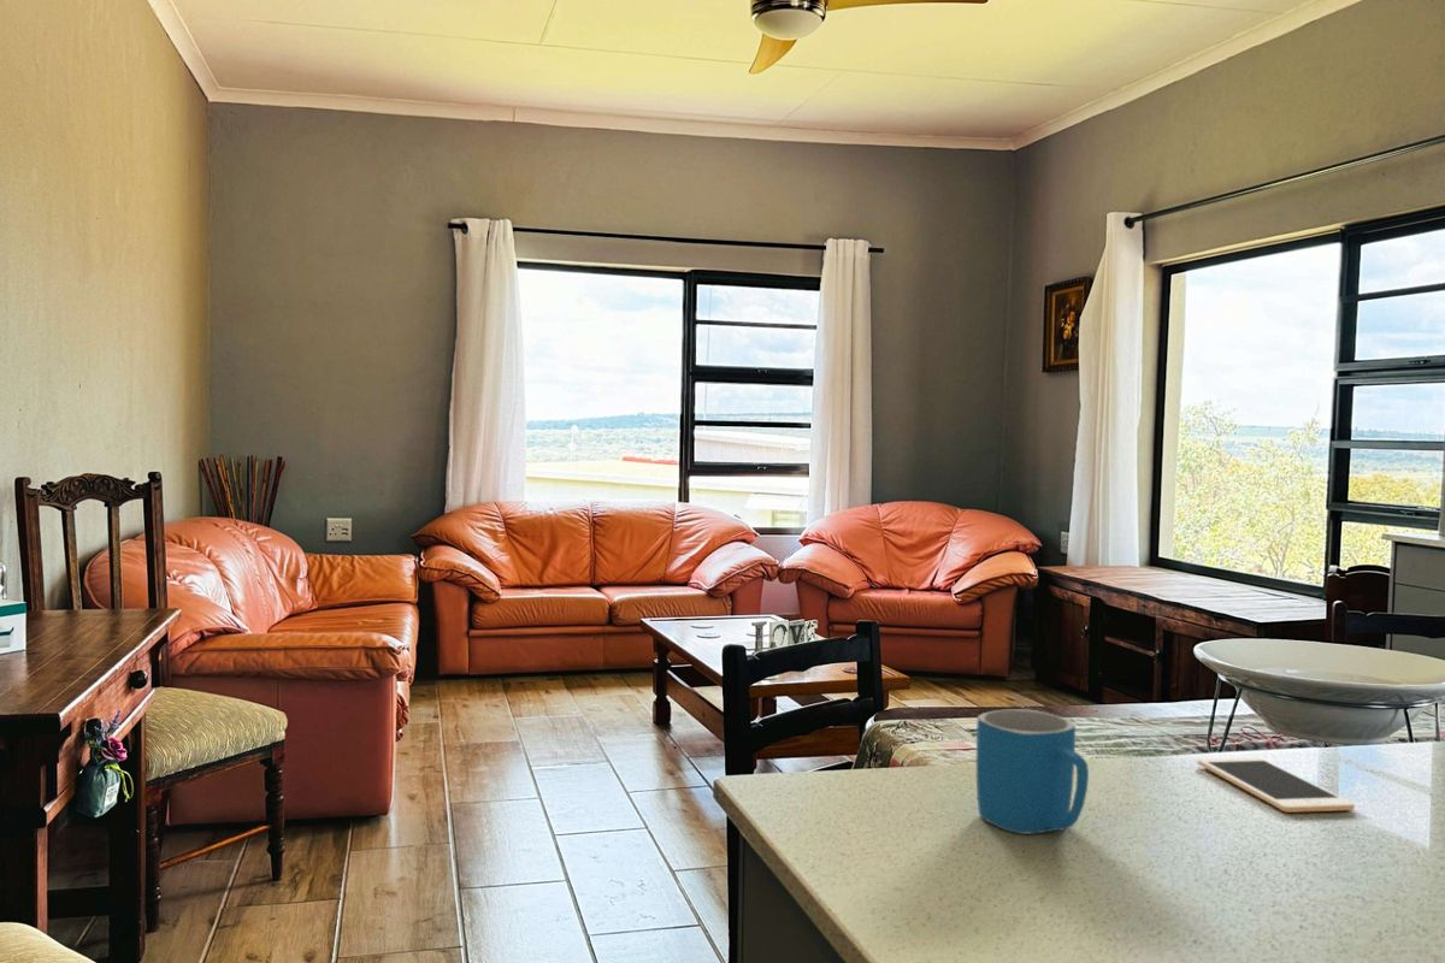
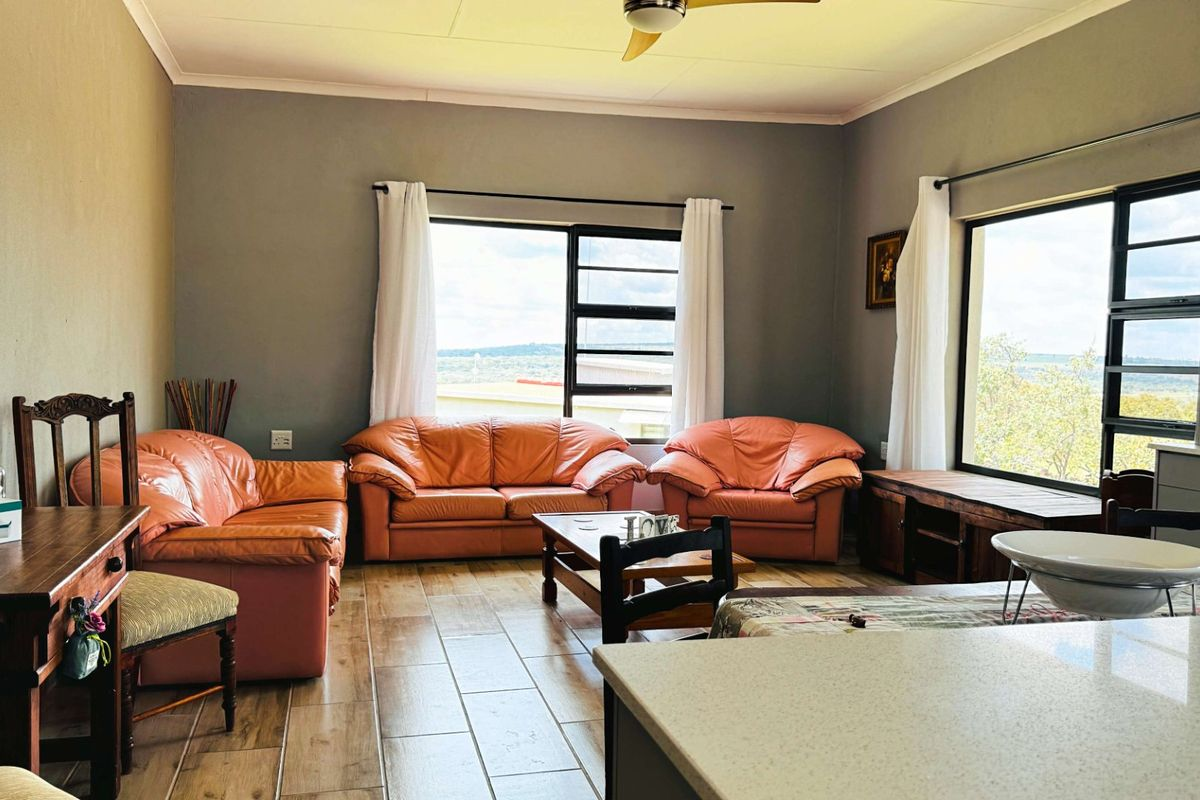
- mug (1036, 774)
- cell phone (1270, 782)
